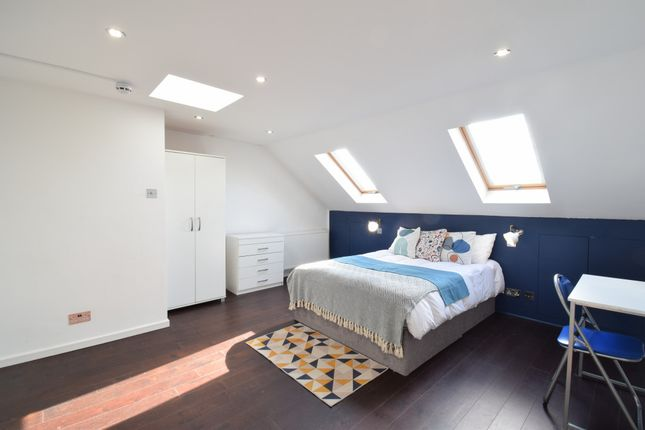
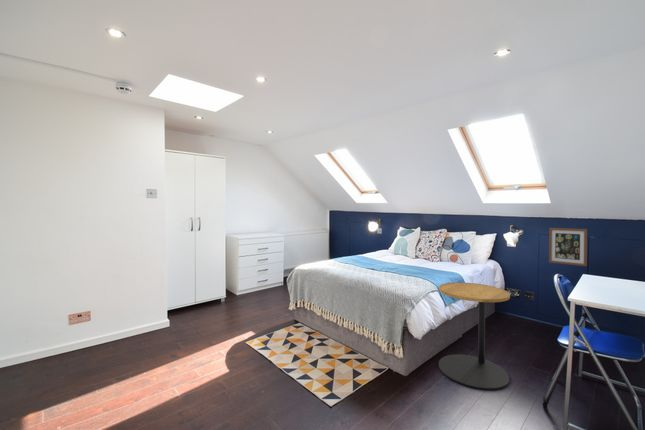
+ wall art (567, 246)
+ side table (478, 330)
